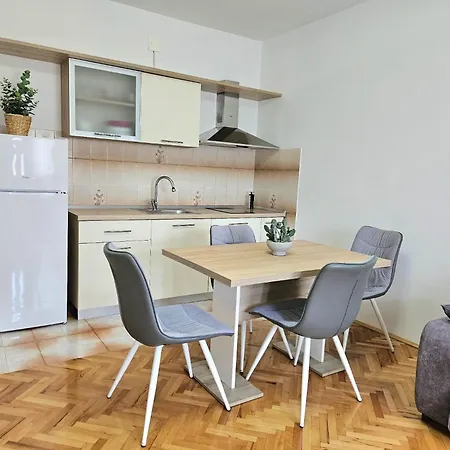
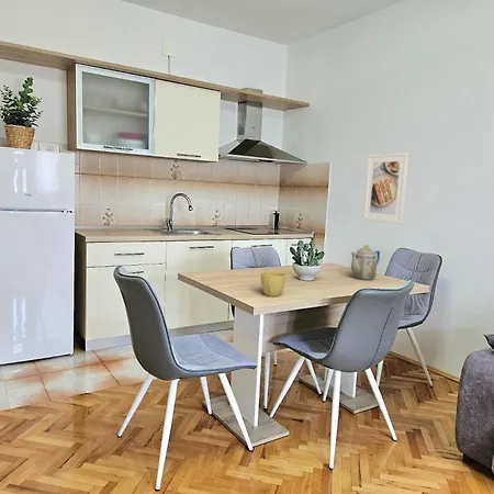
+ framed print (384, 188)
+ teapot (364, 261)
+ cup (272, 284)
